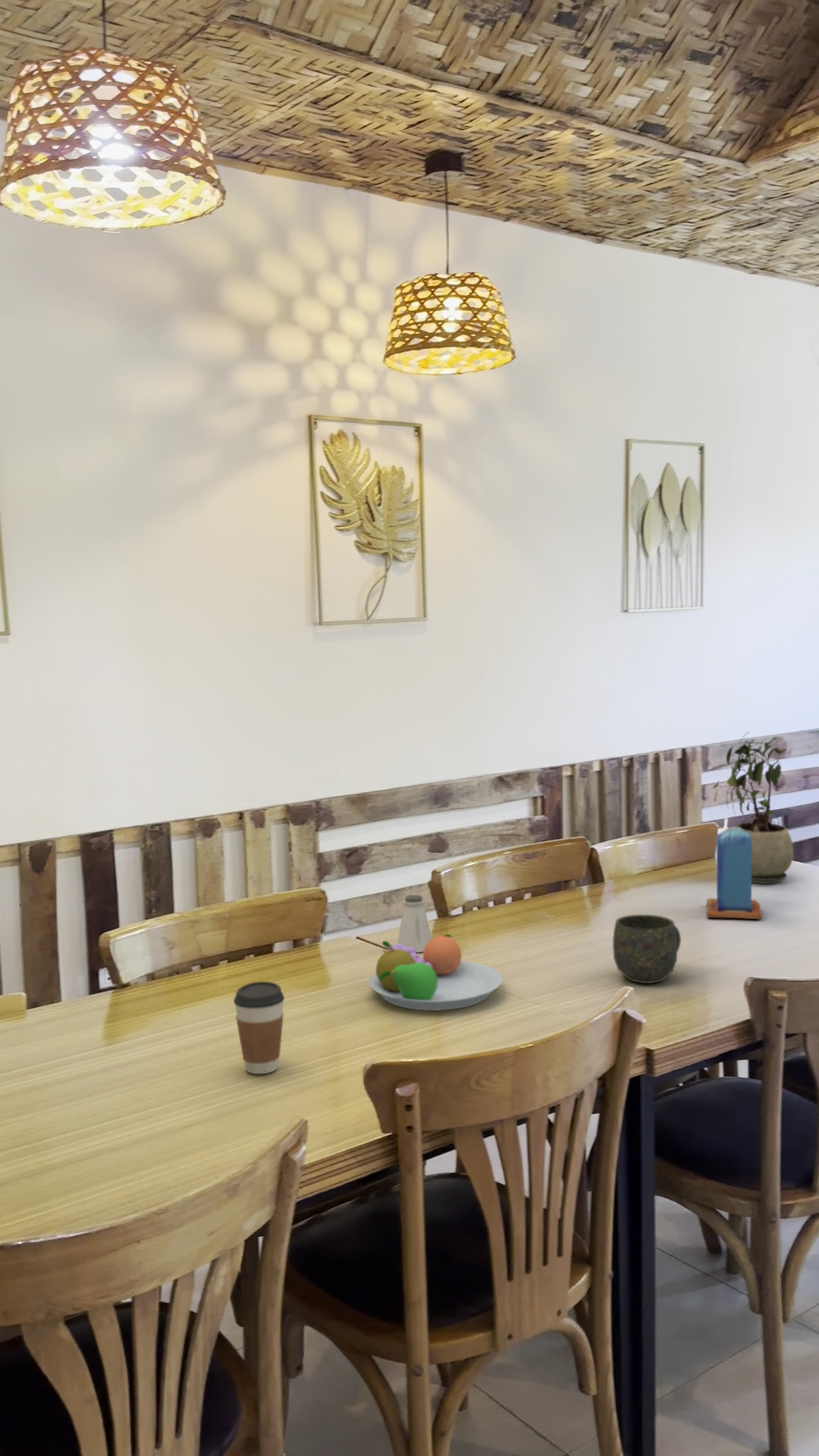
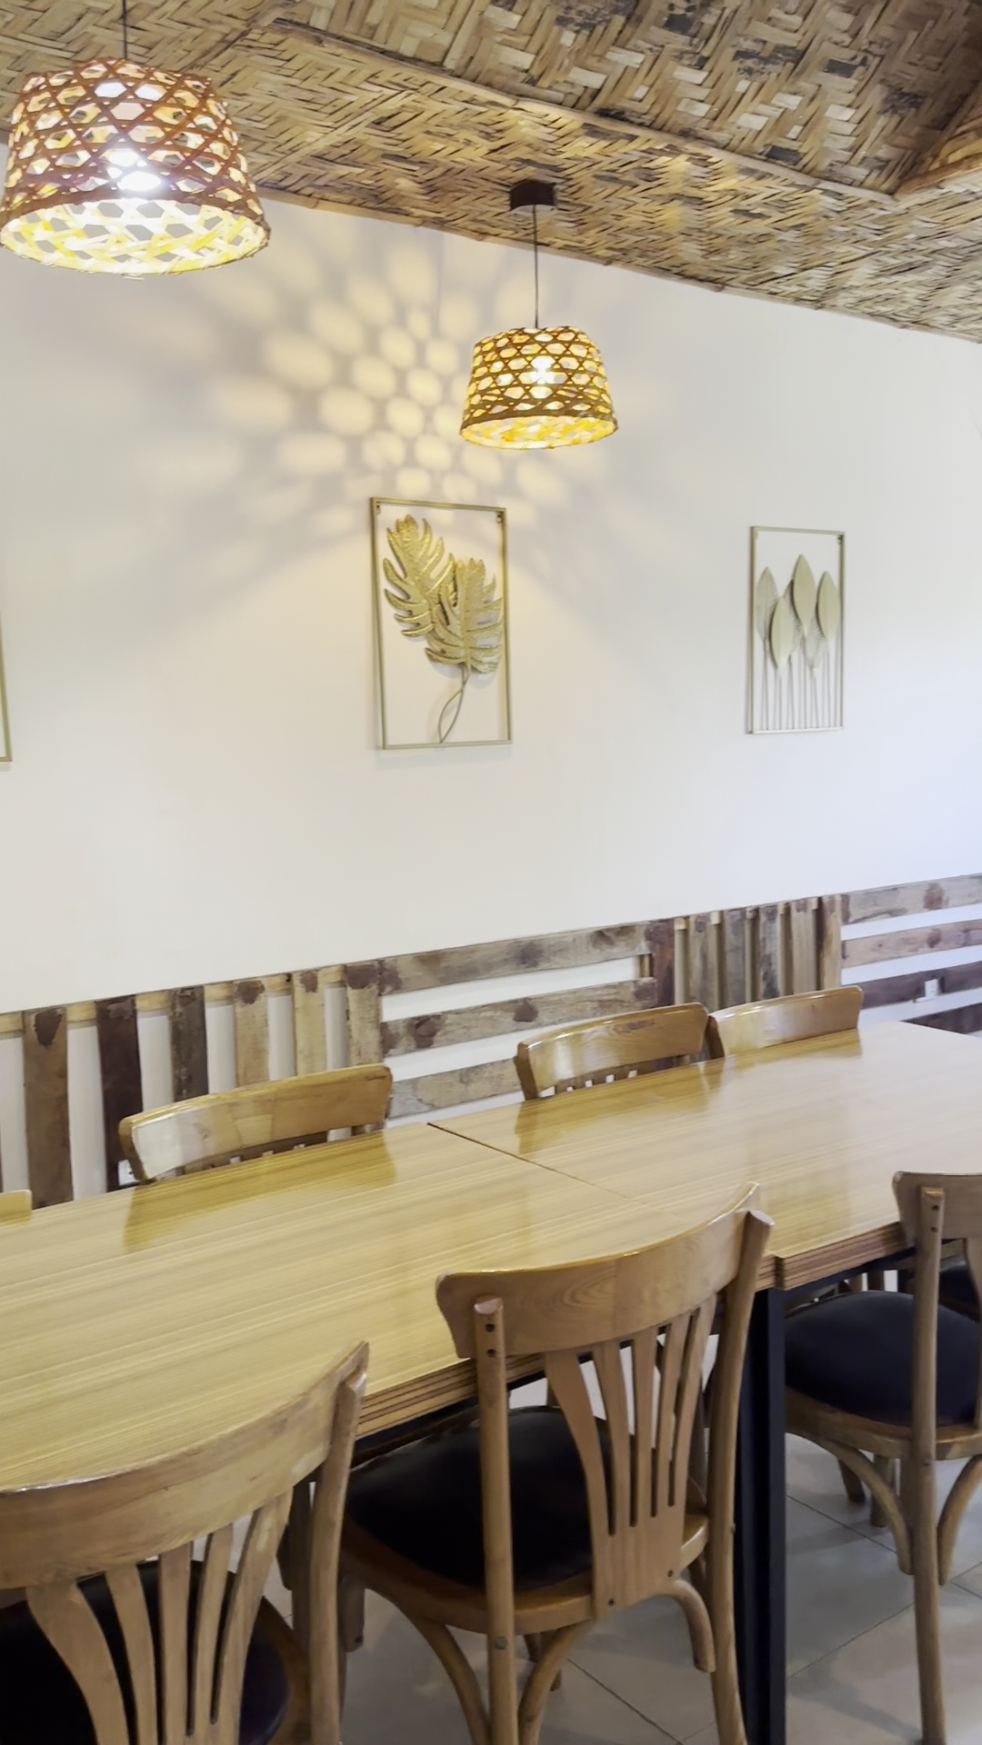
- mug (651, 948)
- coffee cup (260, 1028)
- potted plant (753, 809)
- fruit bowl (430, 968)
- candle (732, 866)
- saltshaker (414, 922)
